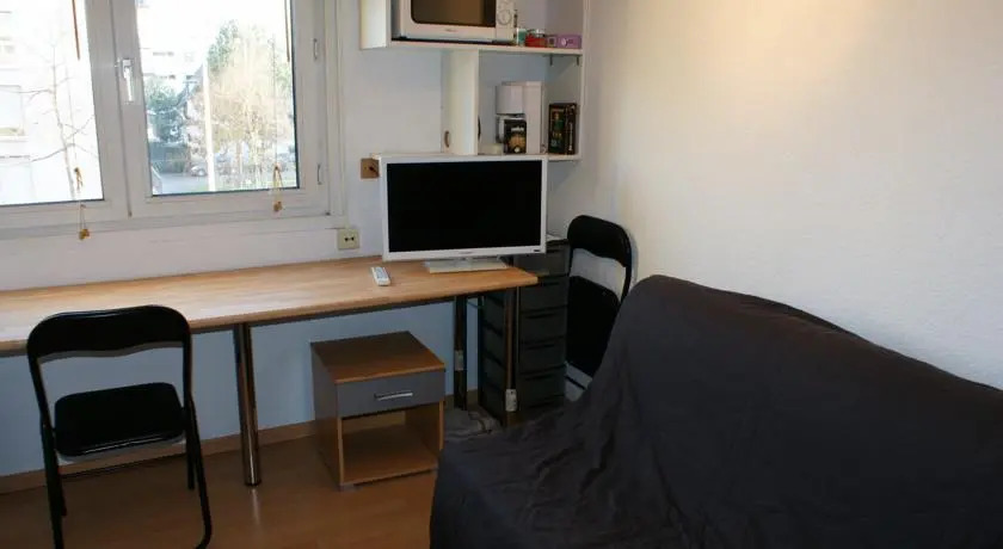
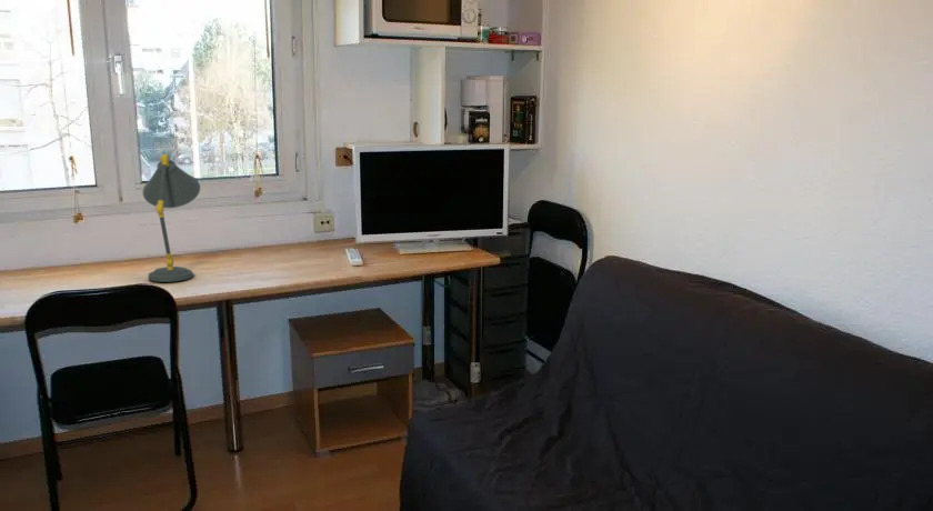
+ desk lamp (163, 216)
